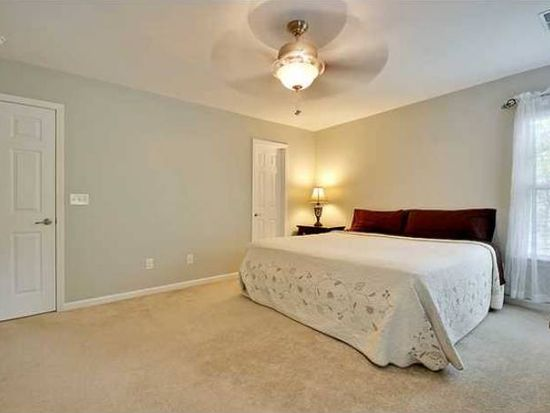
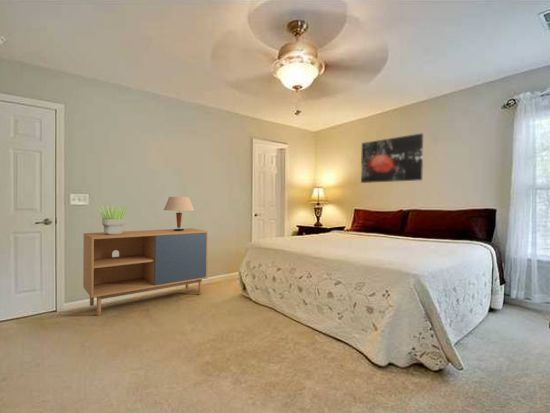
+ potted plant (113, 219)
+ table lamp (179, 213)
+ storage cabinet (149, 266)
+ wall art (389, 160)
